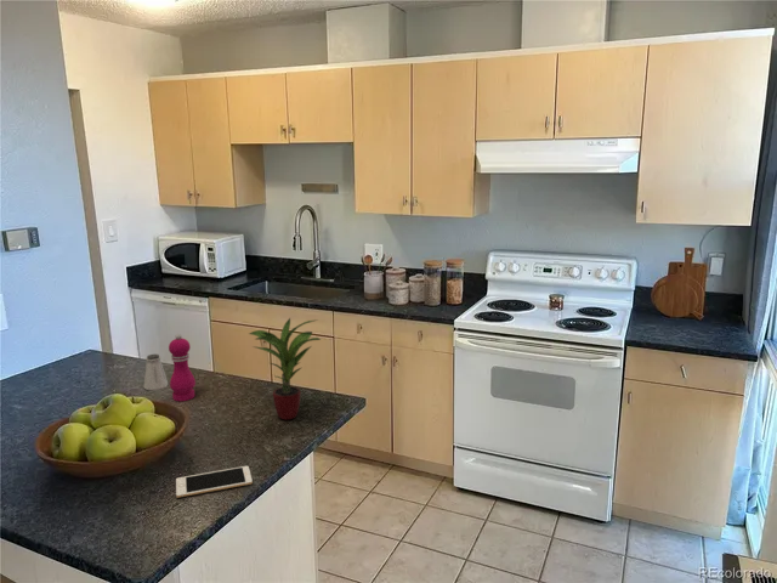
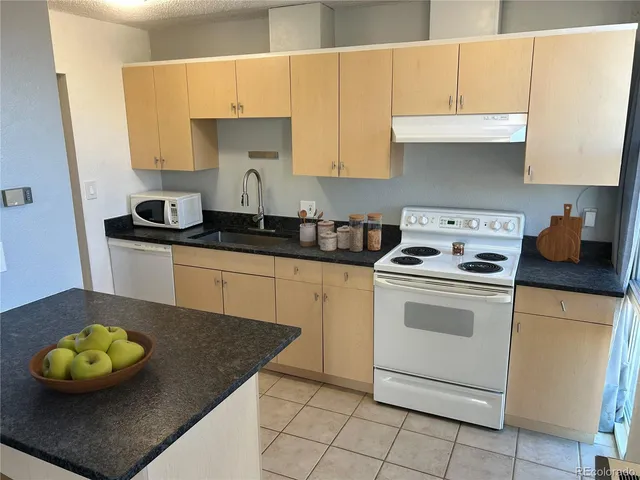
- potted plant (282, 370)
- cell phone (214, 481)
- saltshaker (154, 370)
- pepper mill (181, 366)
